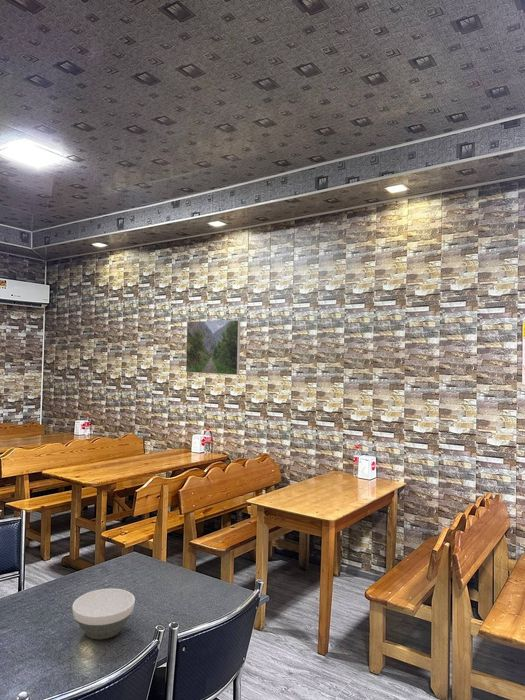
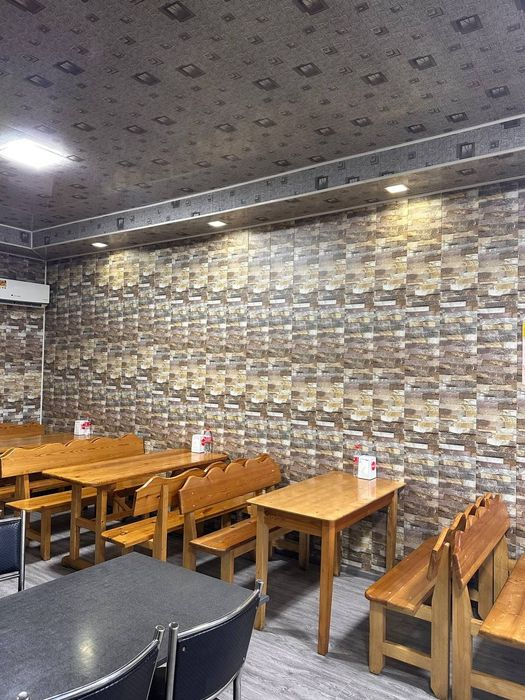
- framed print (212, 347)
- bowl (103, 616)
